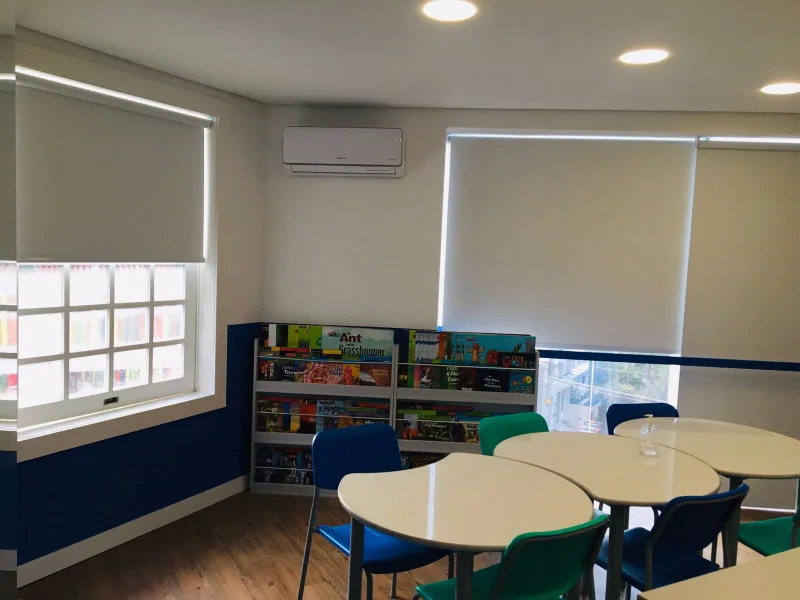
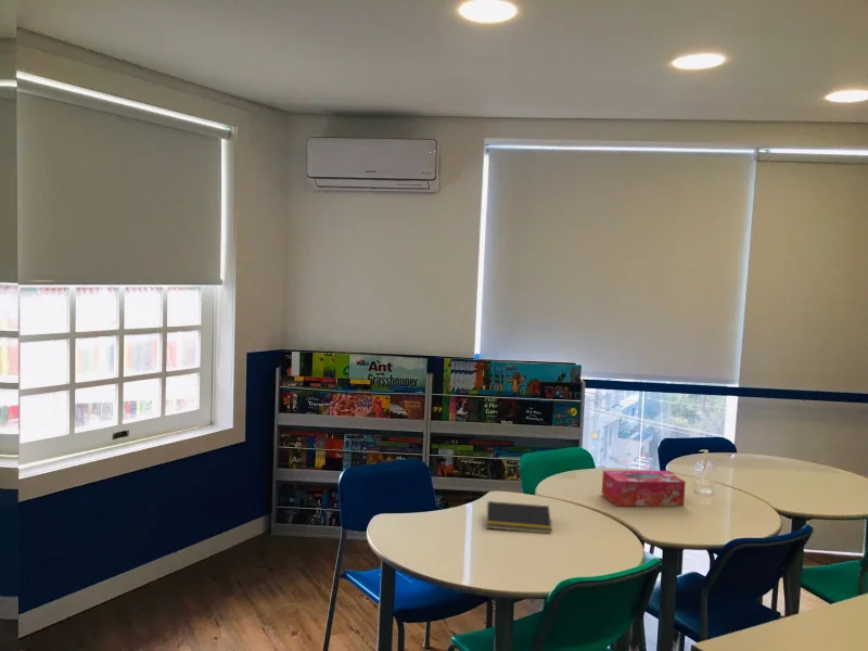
+ notepad (518, 516)
+ tissue box (642, 487)
